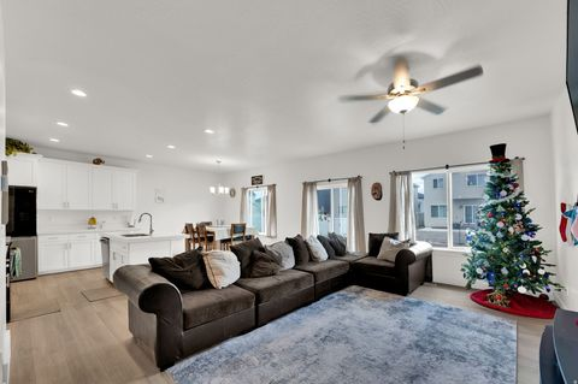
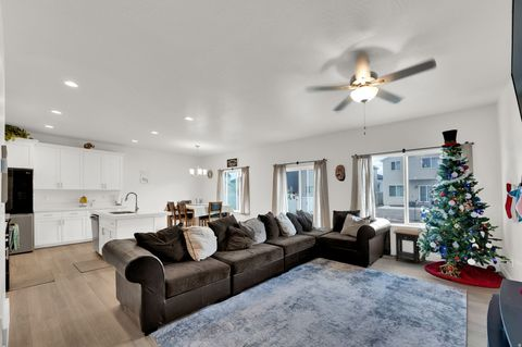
+ side table (408, 240)
